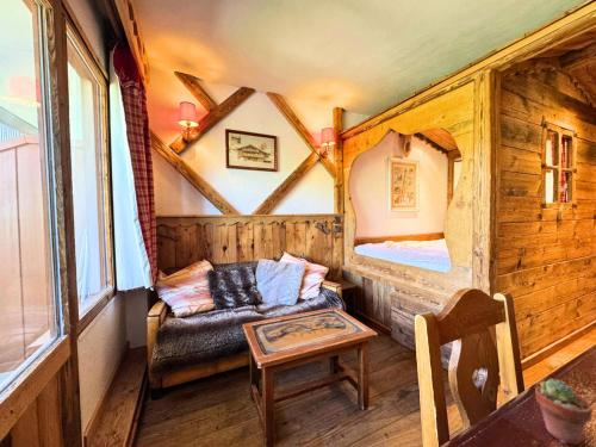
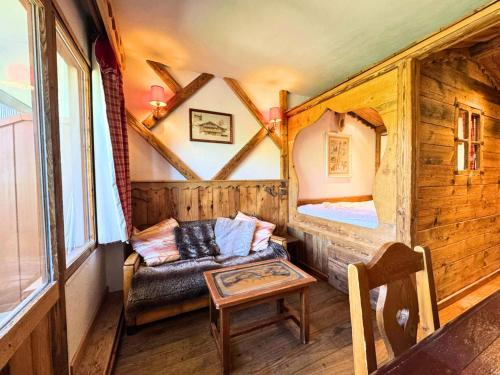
- potted succulent (561, 408)
